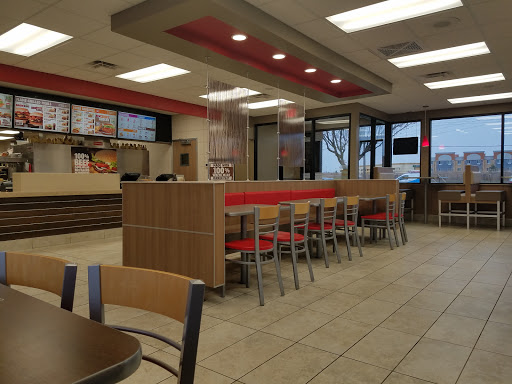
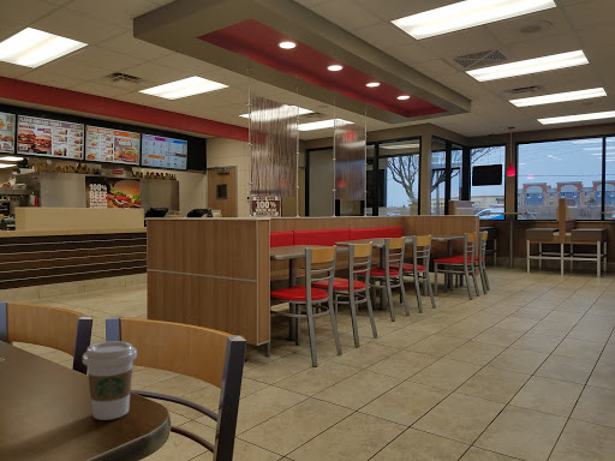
+ coffee cup (111, 379)
